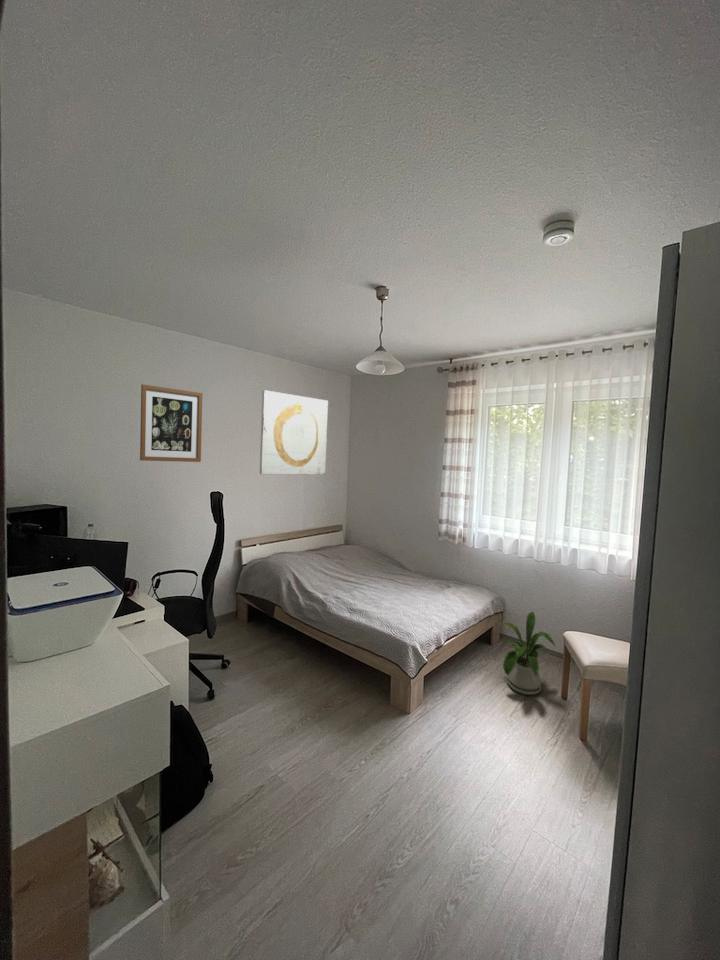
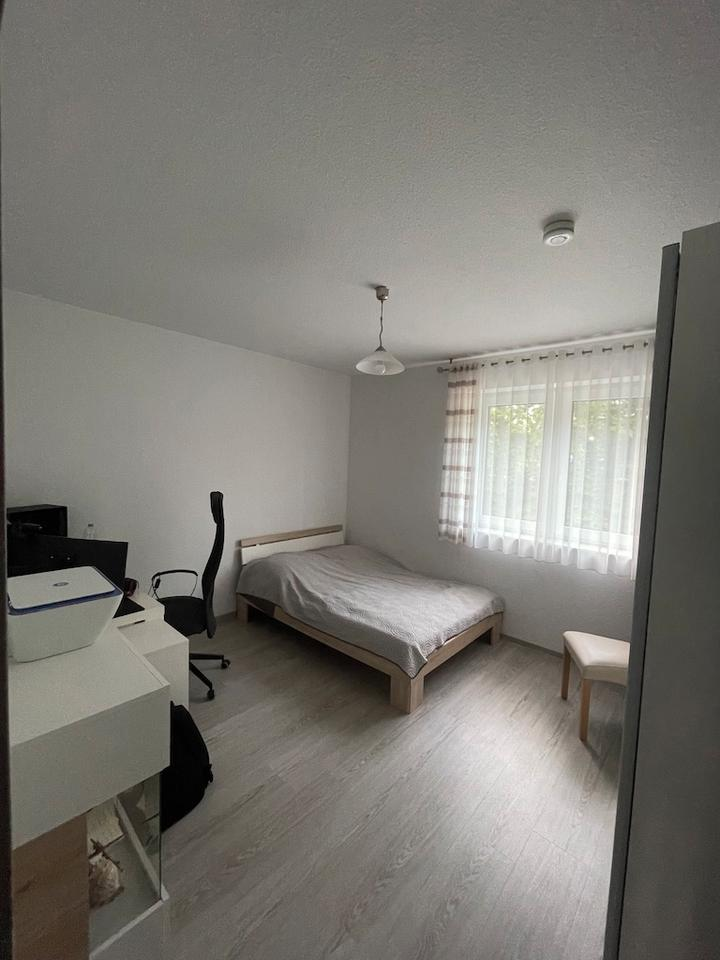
- wall art (172, 425)
- wall art (295, 435)
- house plant (520, 654)
